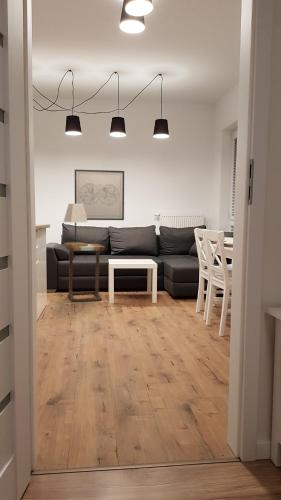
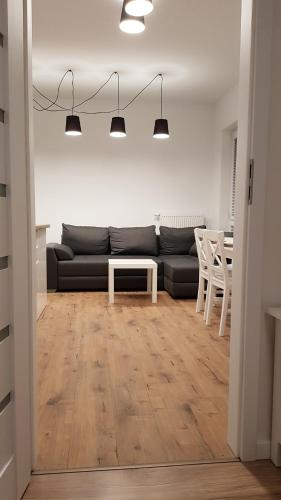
- wall art (99, 195)
- lamp (75, 224)
- side table (96, 271)
